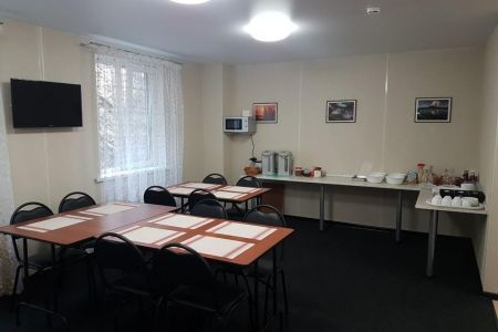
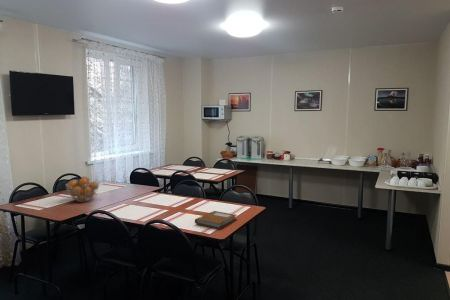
+ notebook (216, 218)
+ fruit basket (83, 188)
